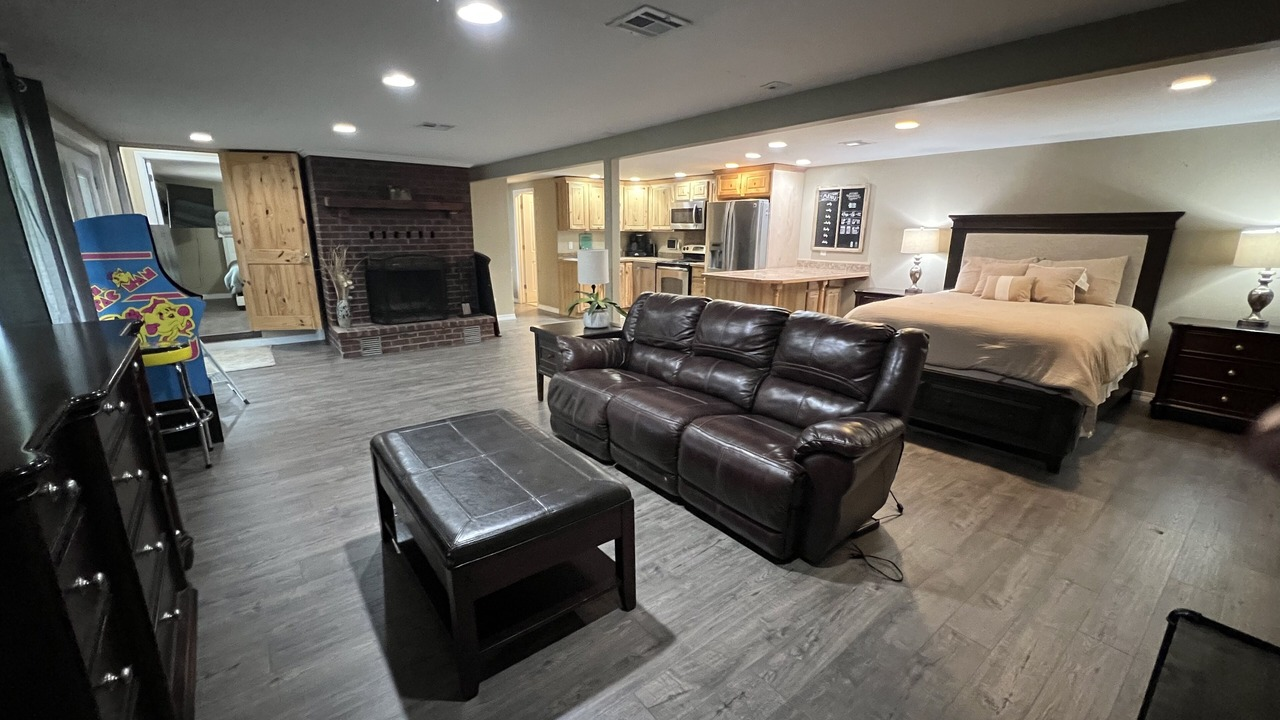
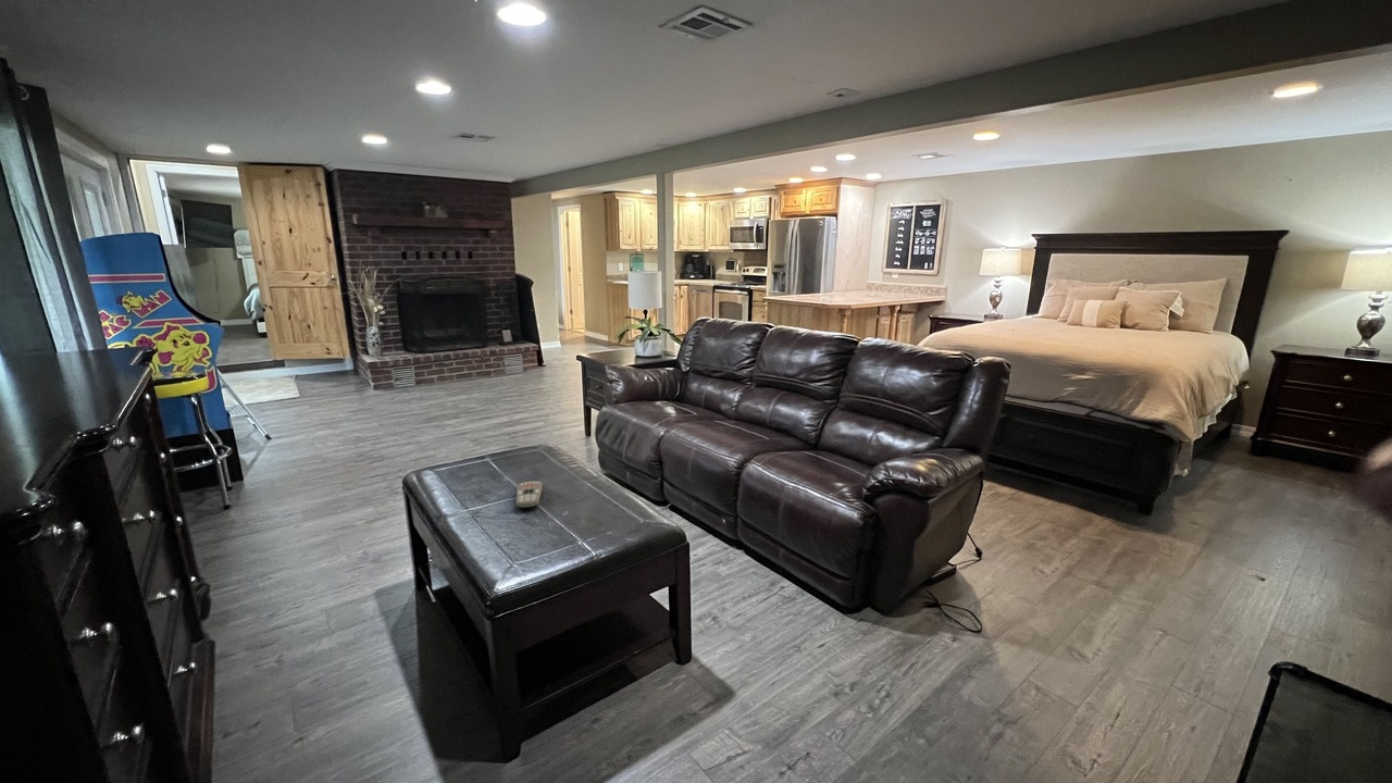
+ remote control (529, 494)
